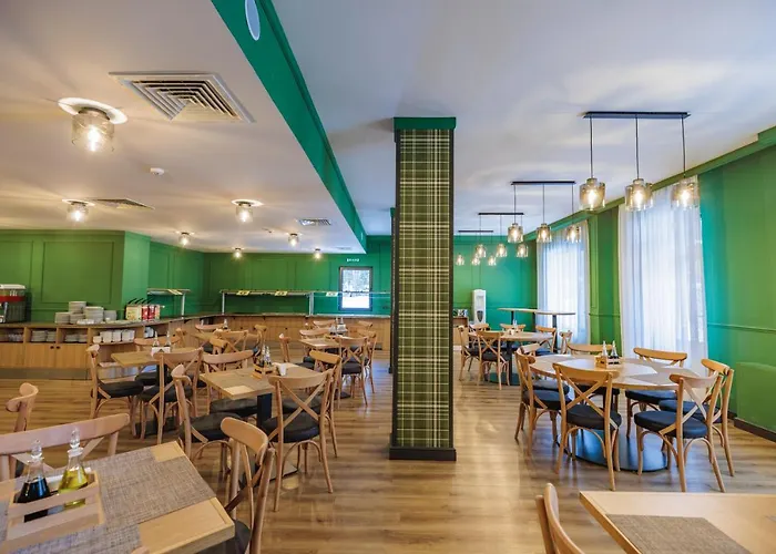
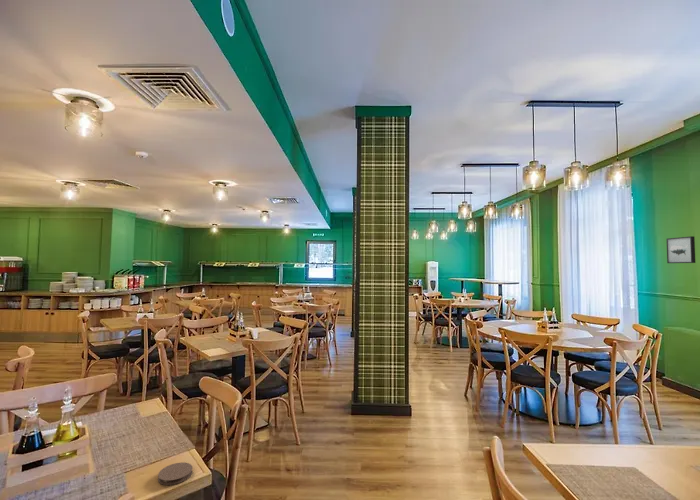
+ coaster (175, 473)
+ wall art (680, 250)
